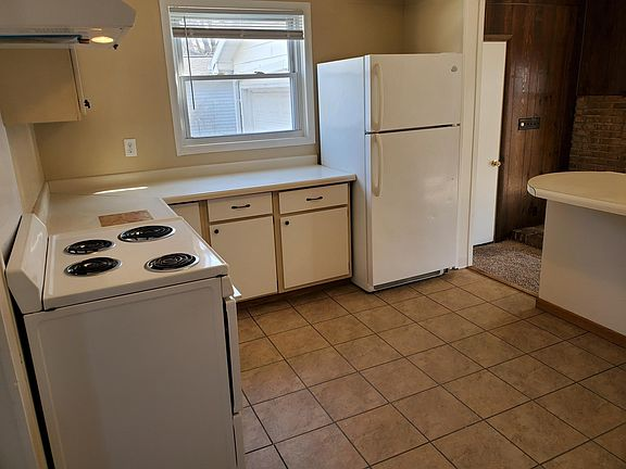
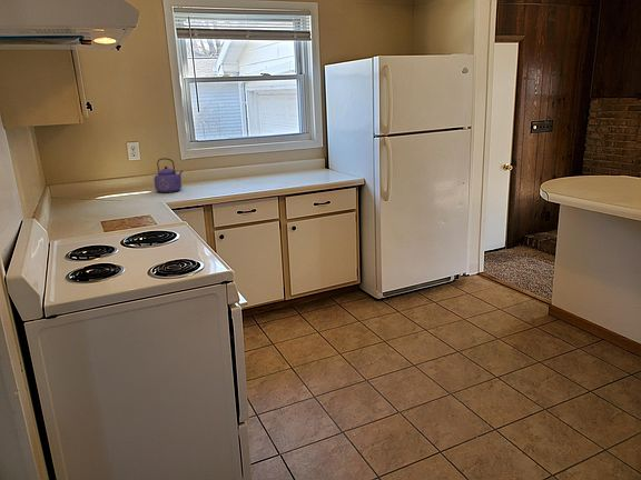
+ kettle (169, 174)
